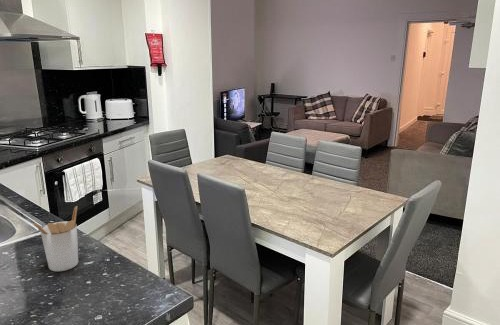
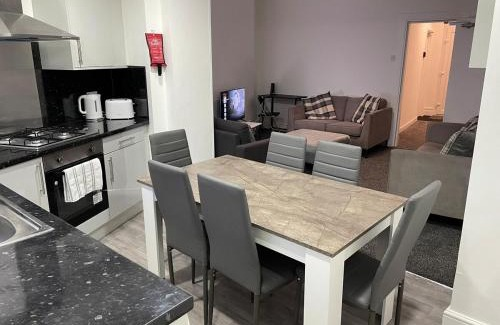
- utensil holder (61, 240)
